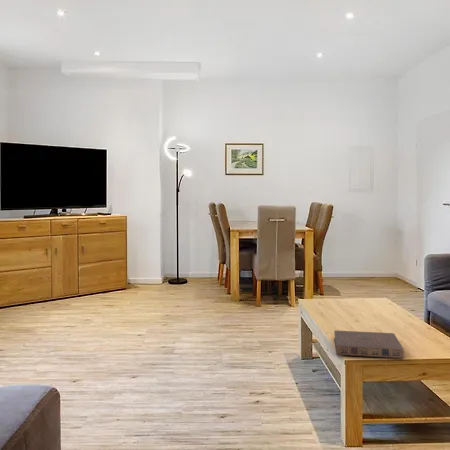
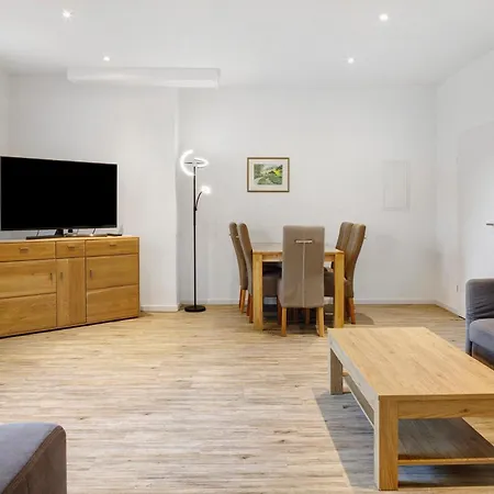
- book (366, 343)
